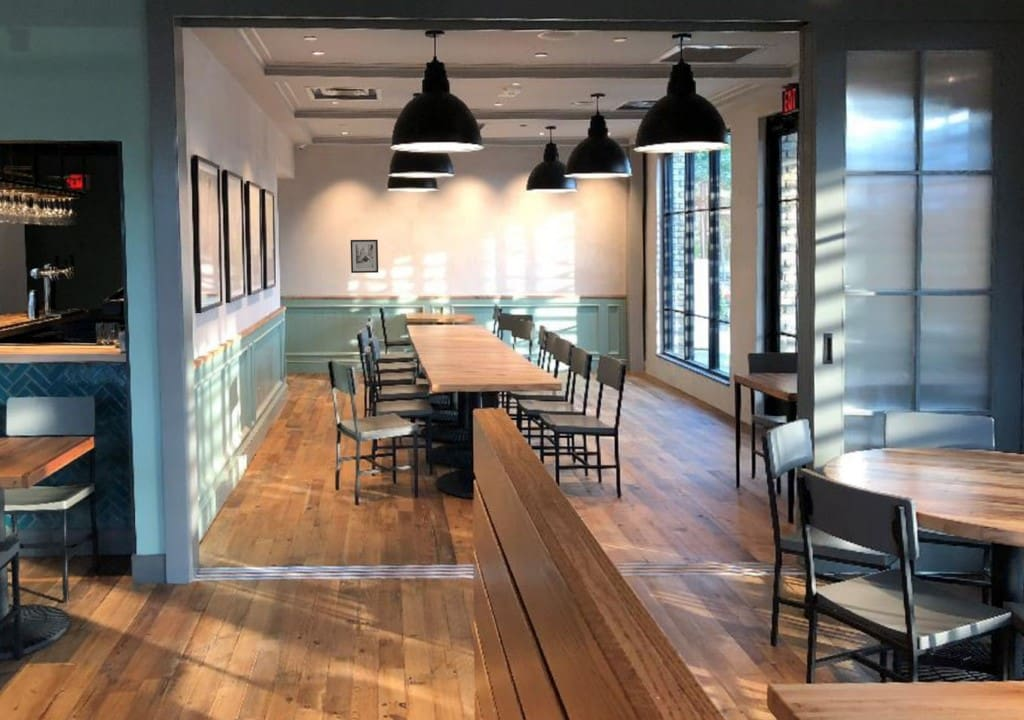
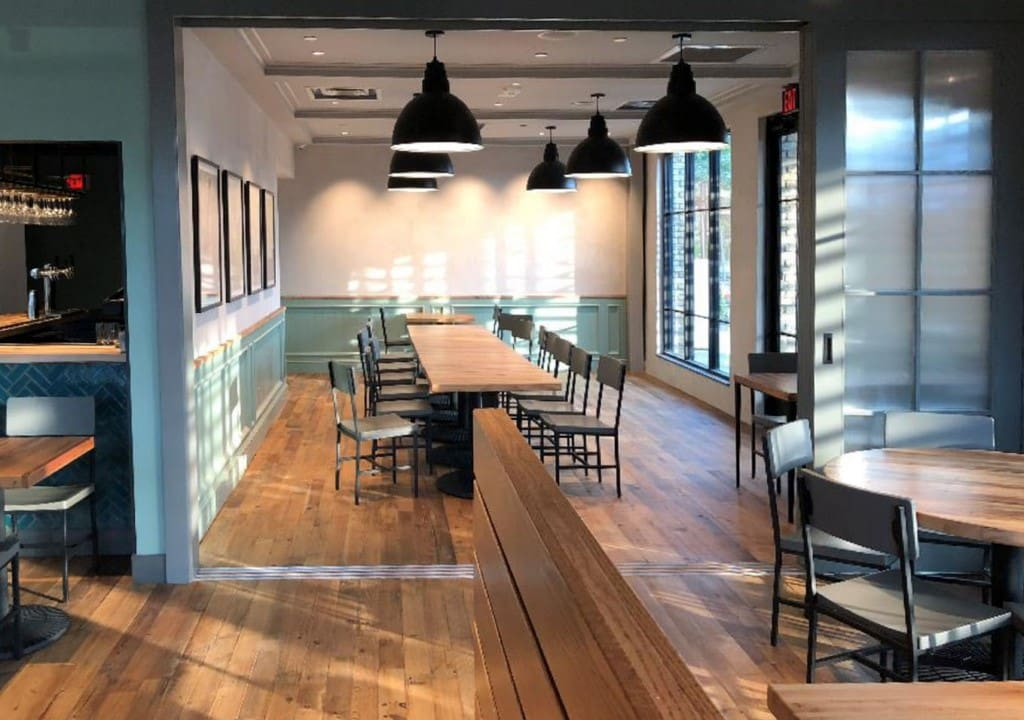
- wall art (364, 256)
